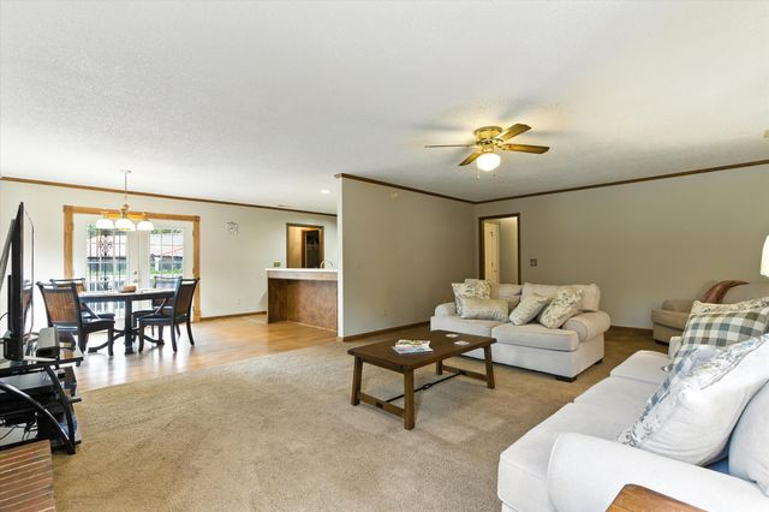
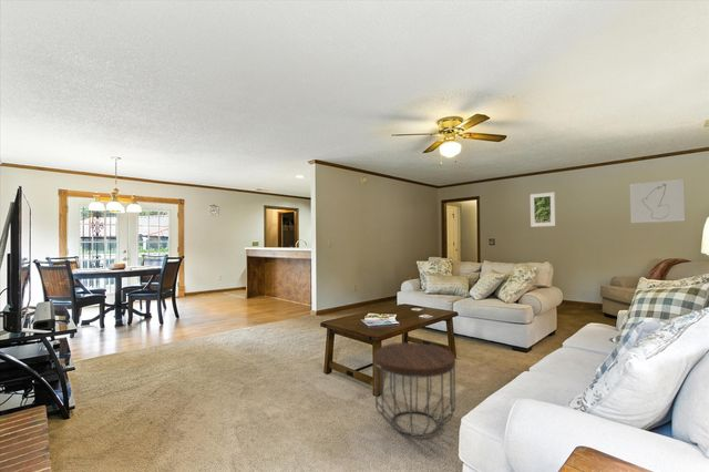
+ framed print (542, 209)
+ side table (417, 389)
+ wall art (656, 202)
